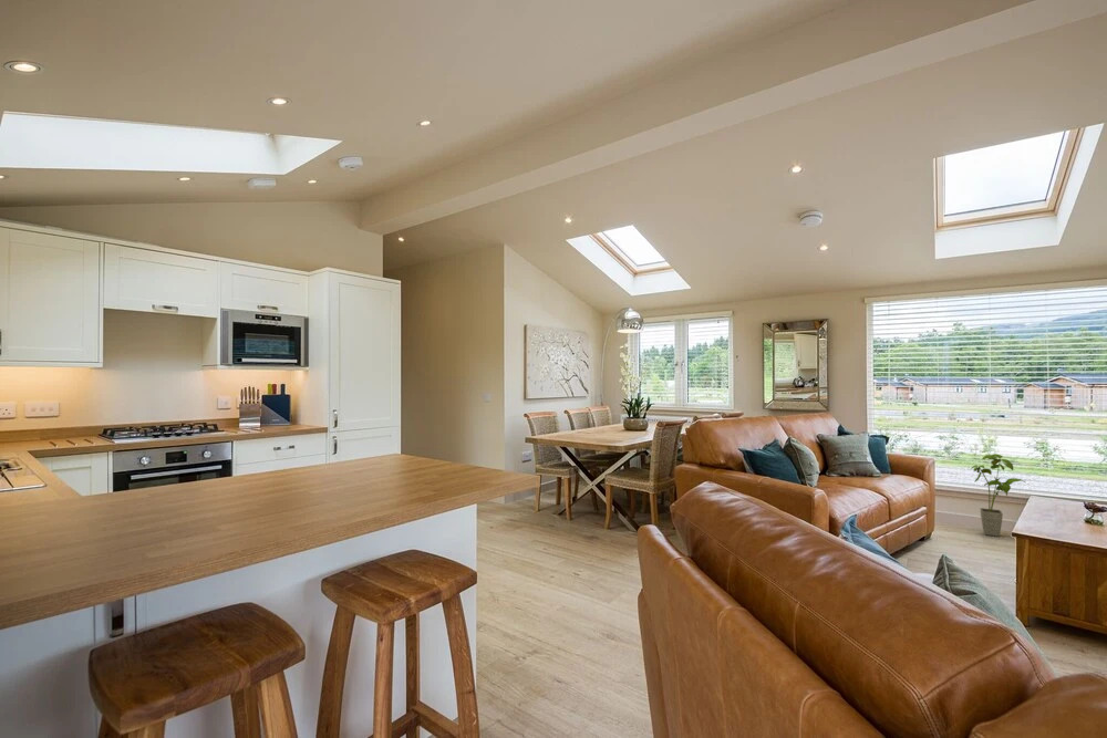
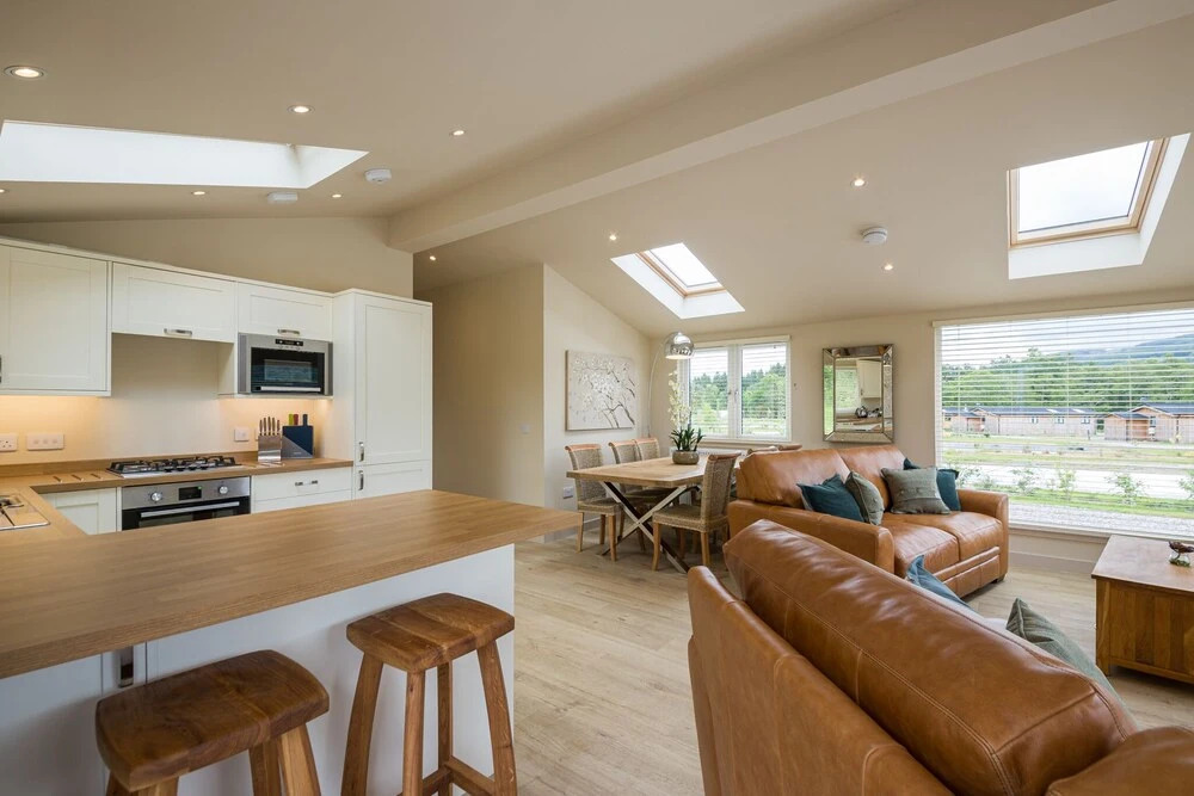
- house plant (997, 495)
